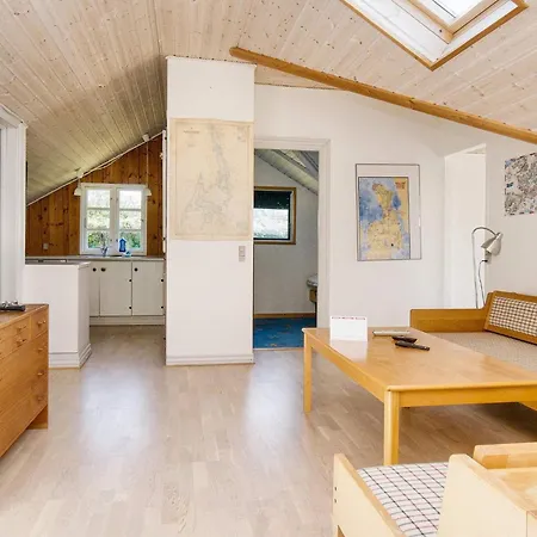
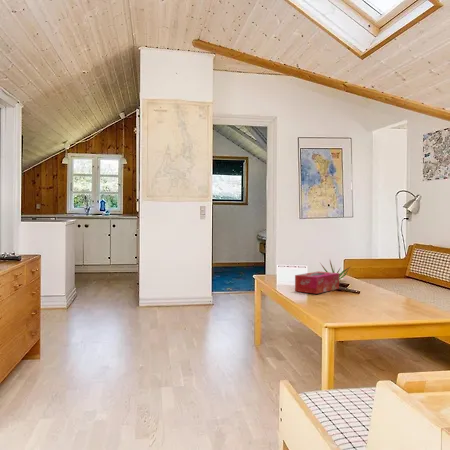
+ succulent plant (331, 268)
+ tissue box (317, 282)
